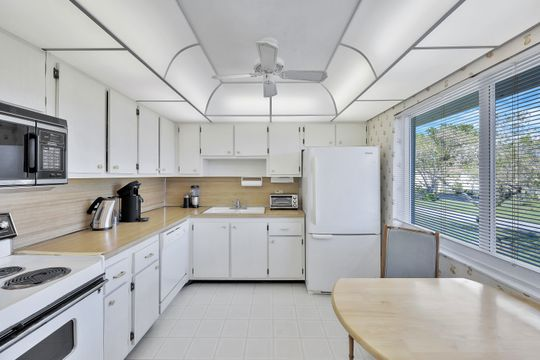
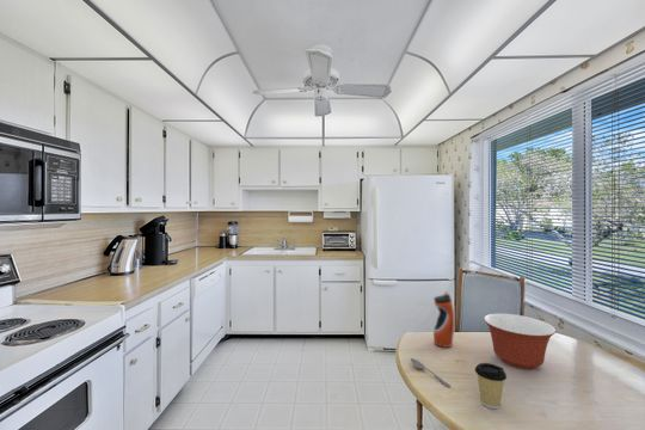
+ spoon (429, 370)
+ water bottle (443, 318)
+ mixing bowl (517, 342)
+ coffee cup (490, 385)
